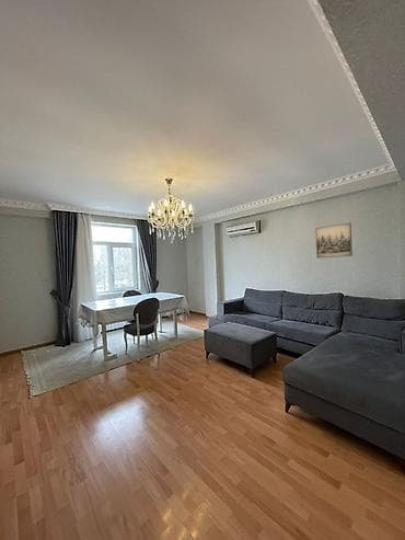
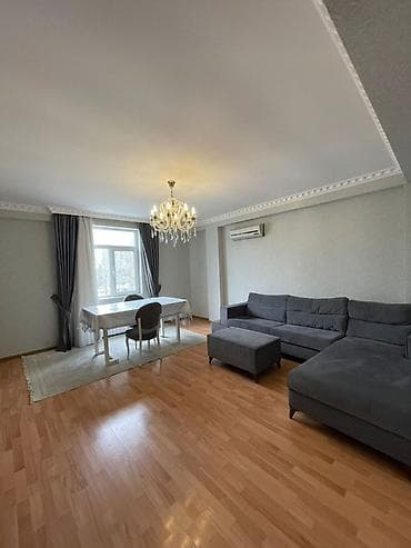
- wall art (333, 241)
